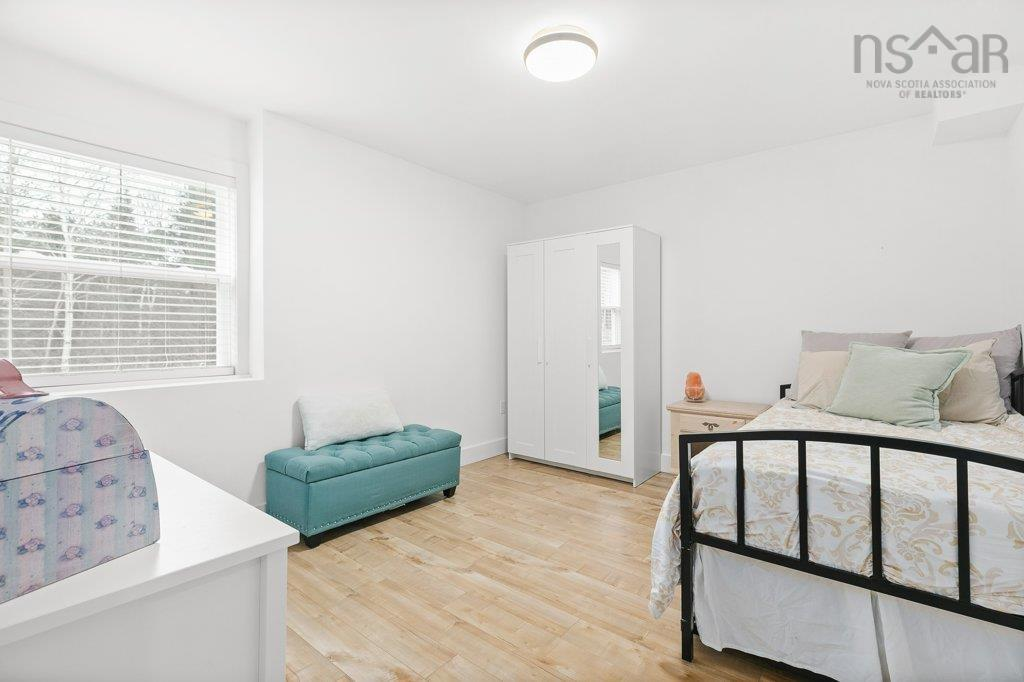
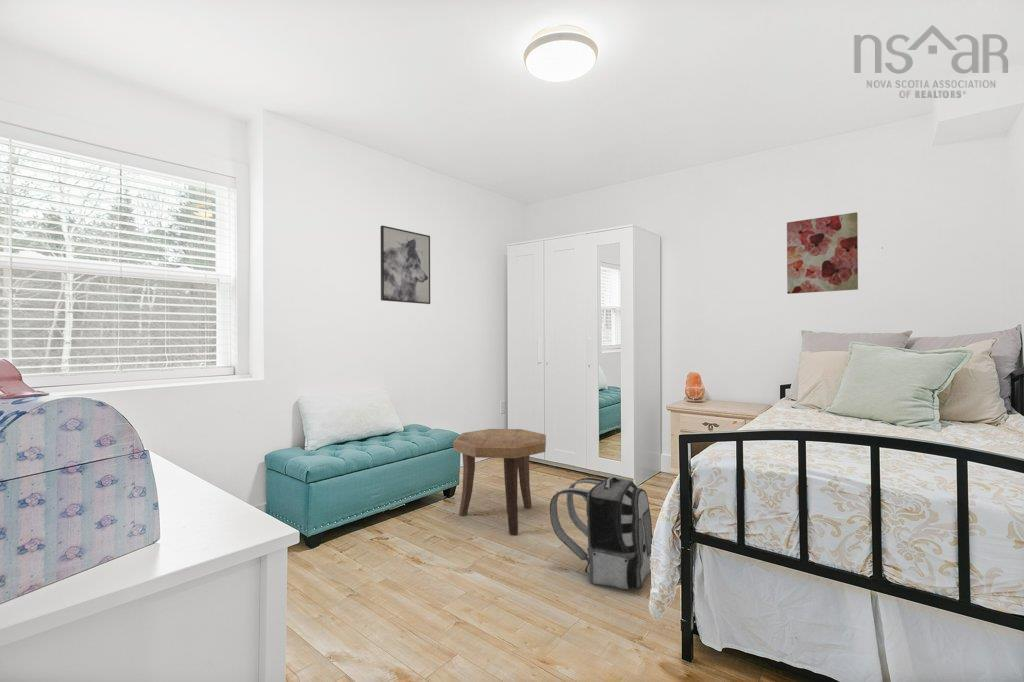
+ wall art (406, 266)
+ side table (504, 476)
+ backpack (603, 523)
+ wall art (821, 254)
